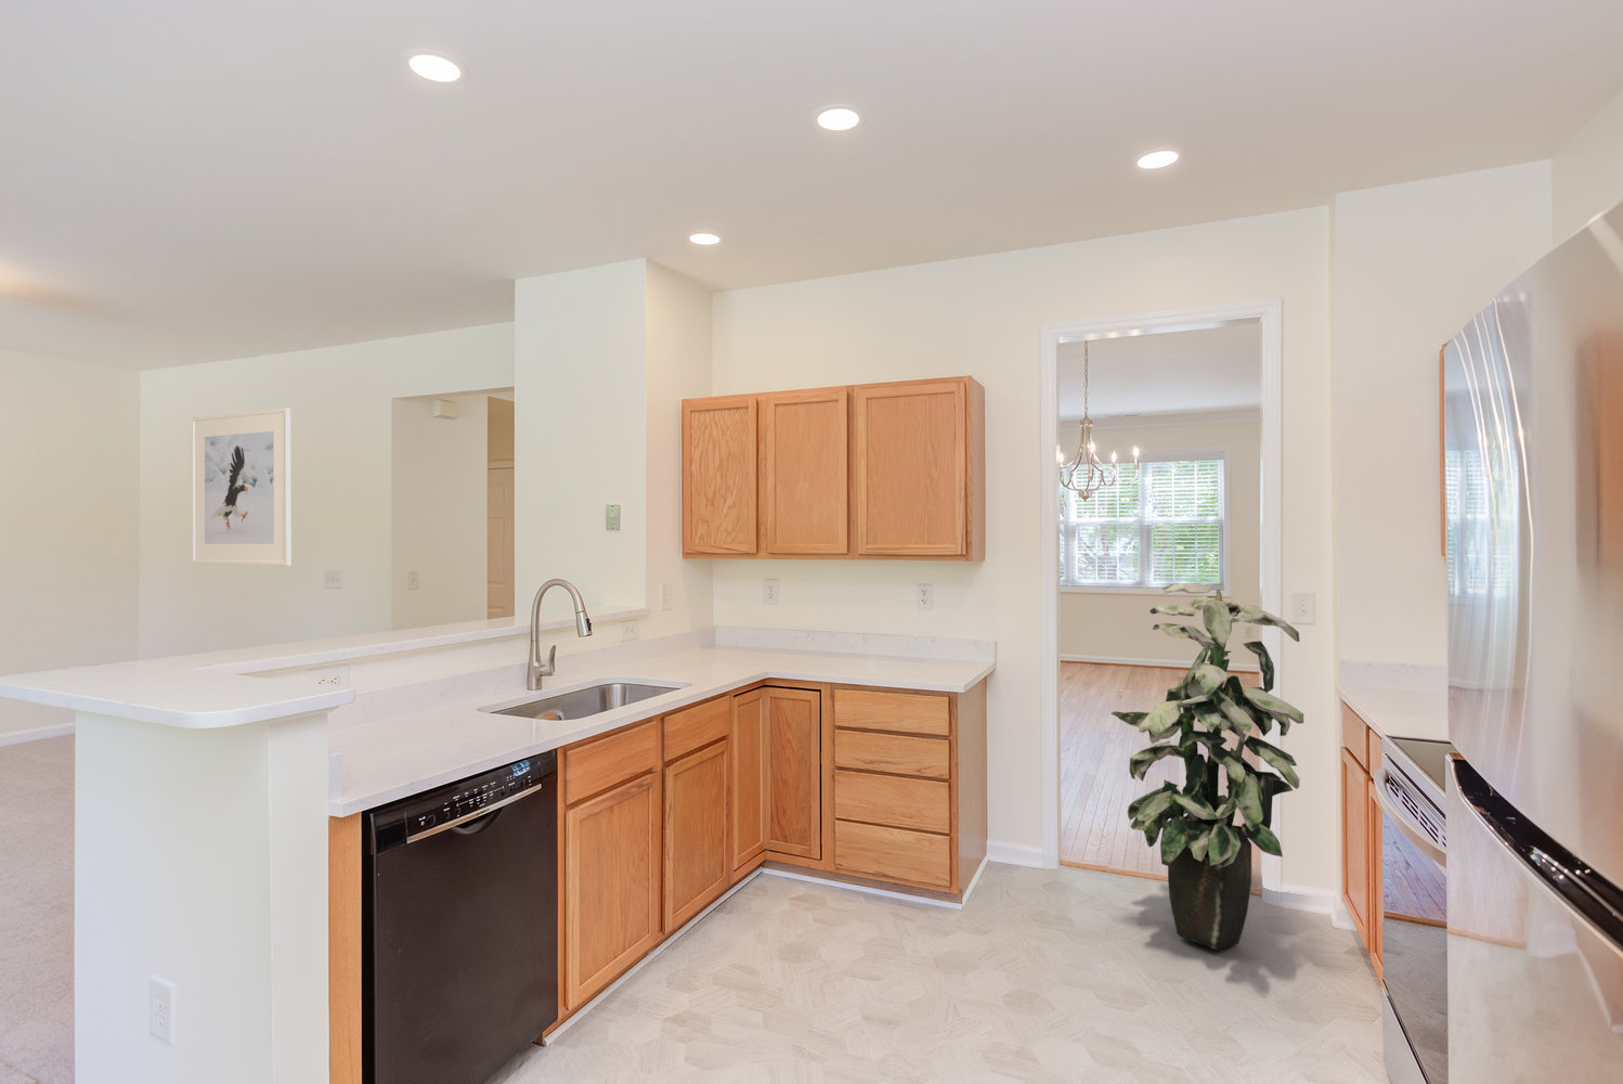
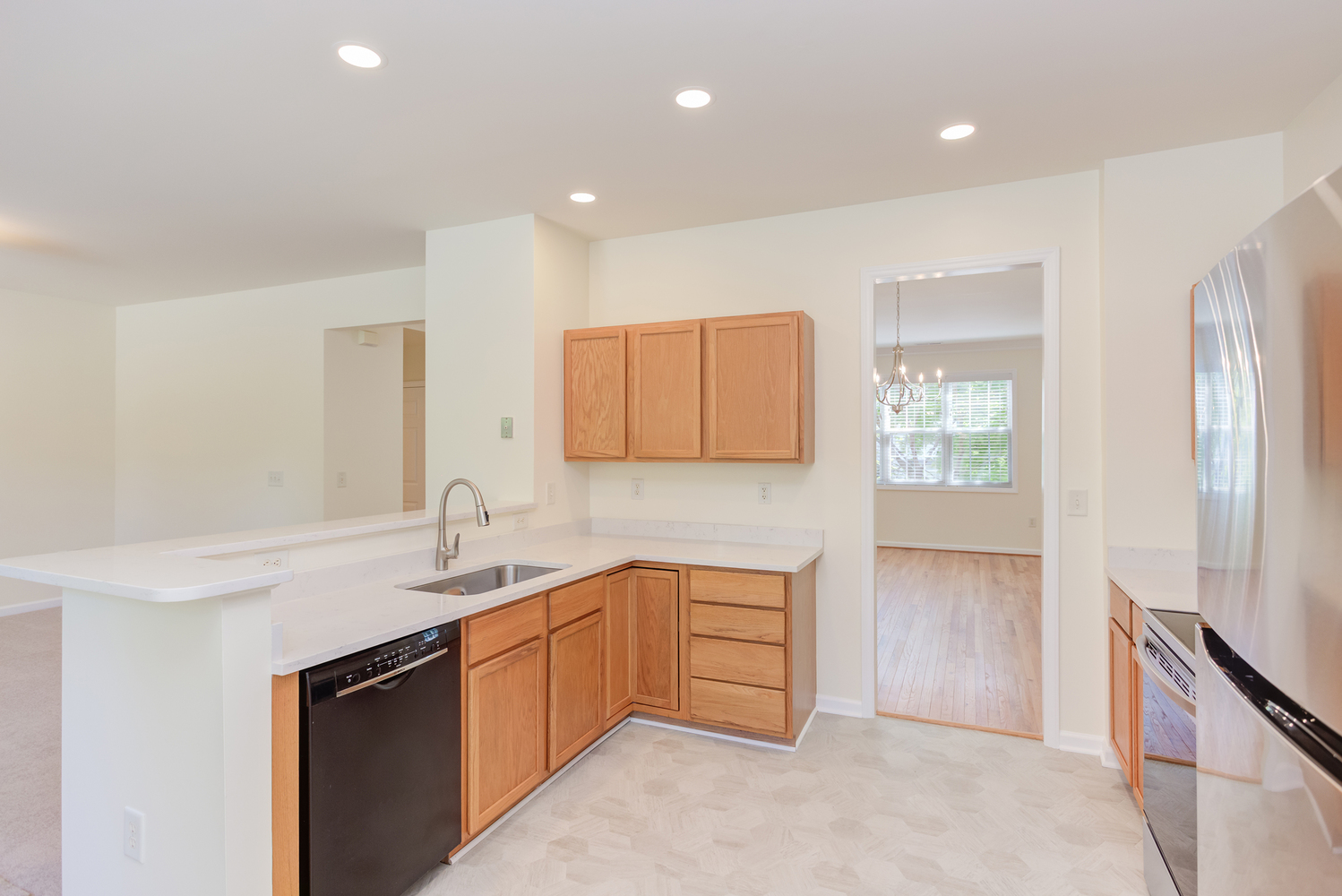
- indoor plant (1202, 756)
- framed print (238, 489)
